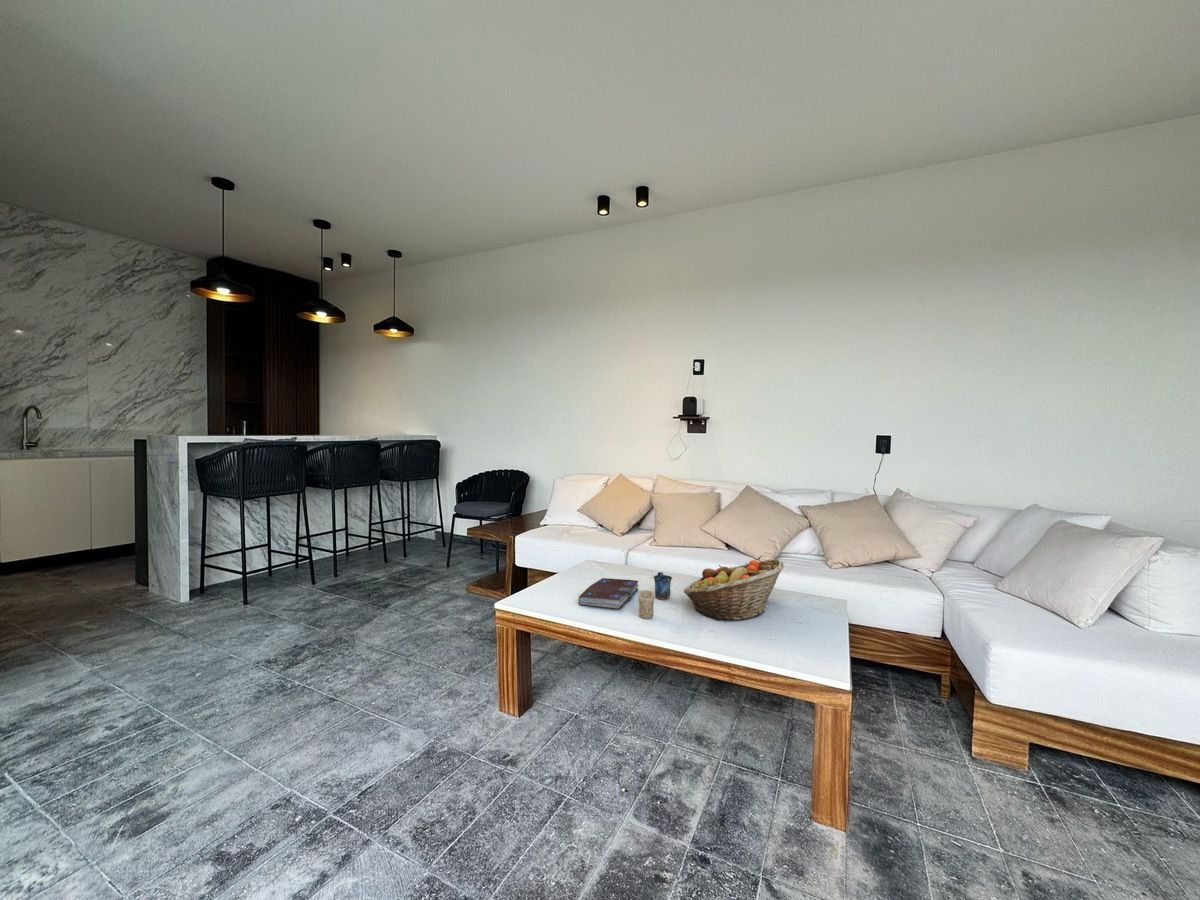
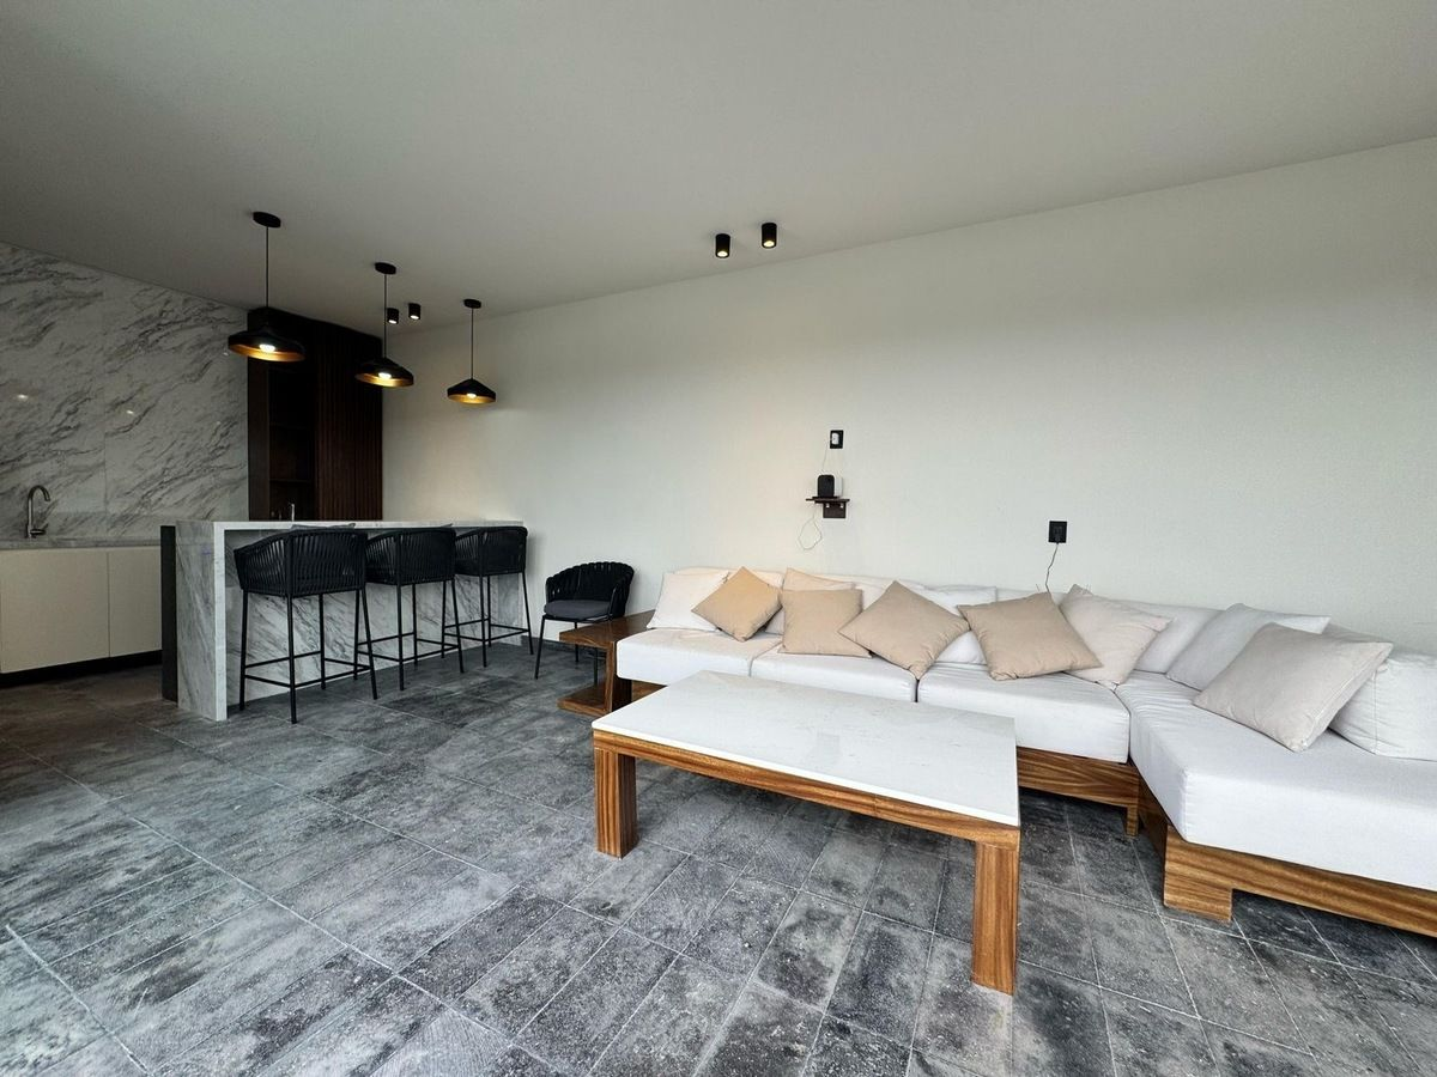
- fruit basket (734, 584)
- candle (646, 604)
- book (610, 591)
- mug (663, 585)
